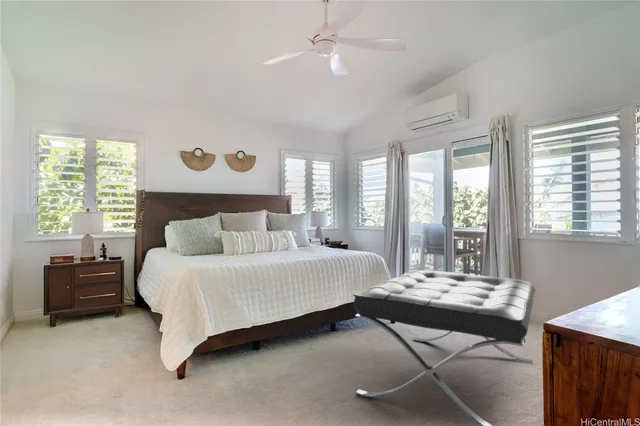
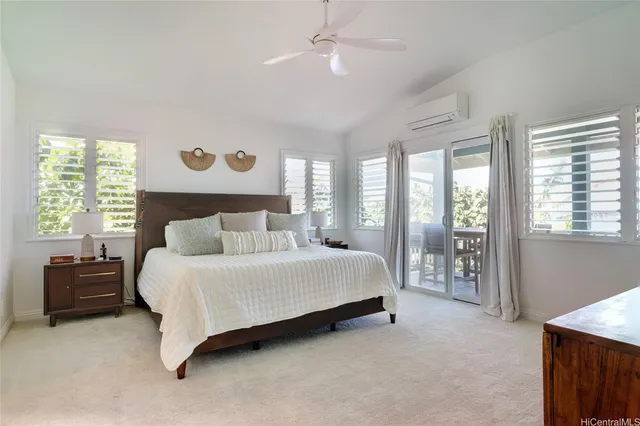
- bench (452, 330)
